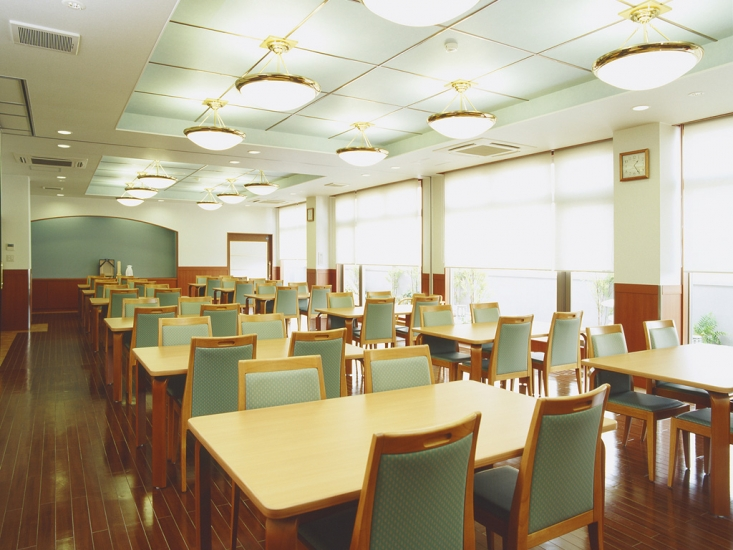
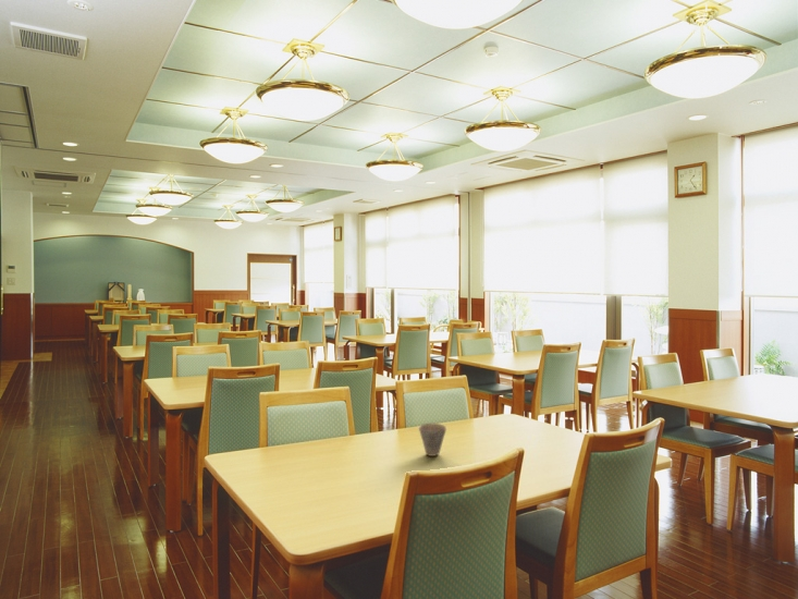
+ cup (432, 440)
